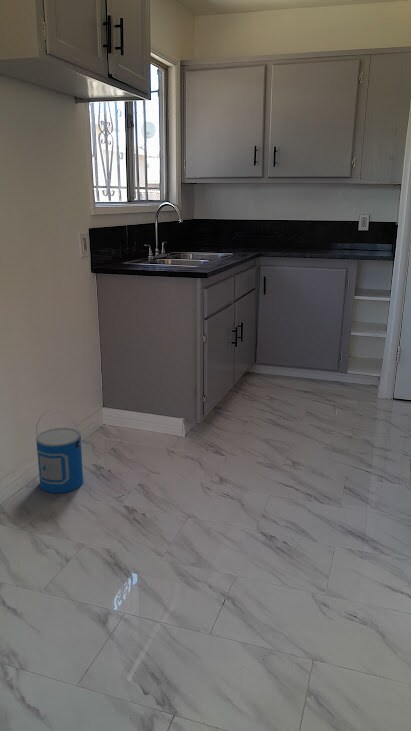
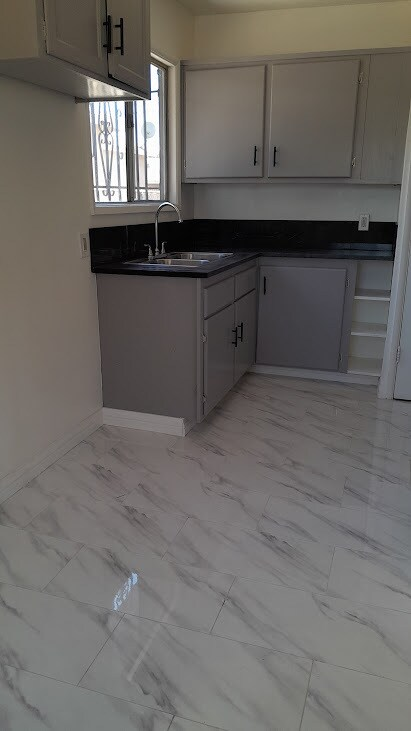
- bucket (59, 447)
